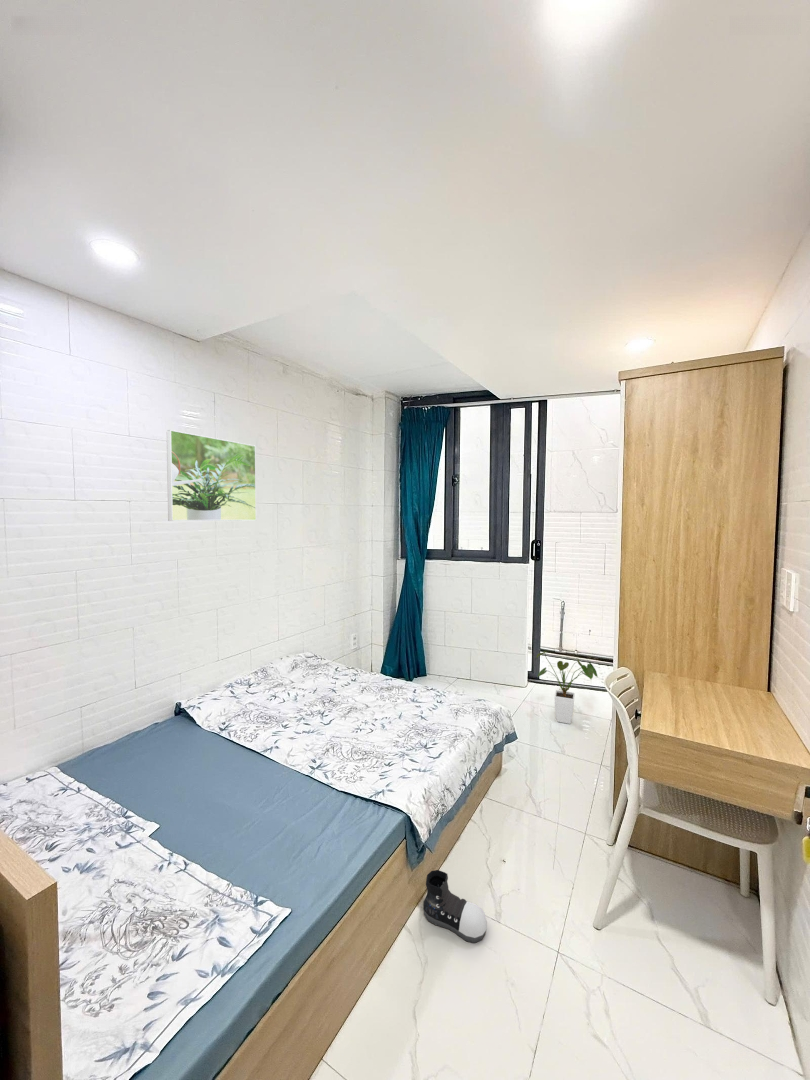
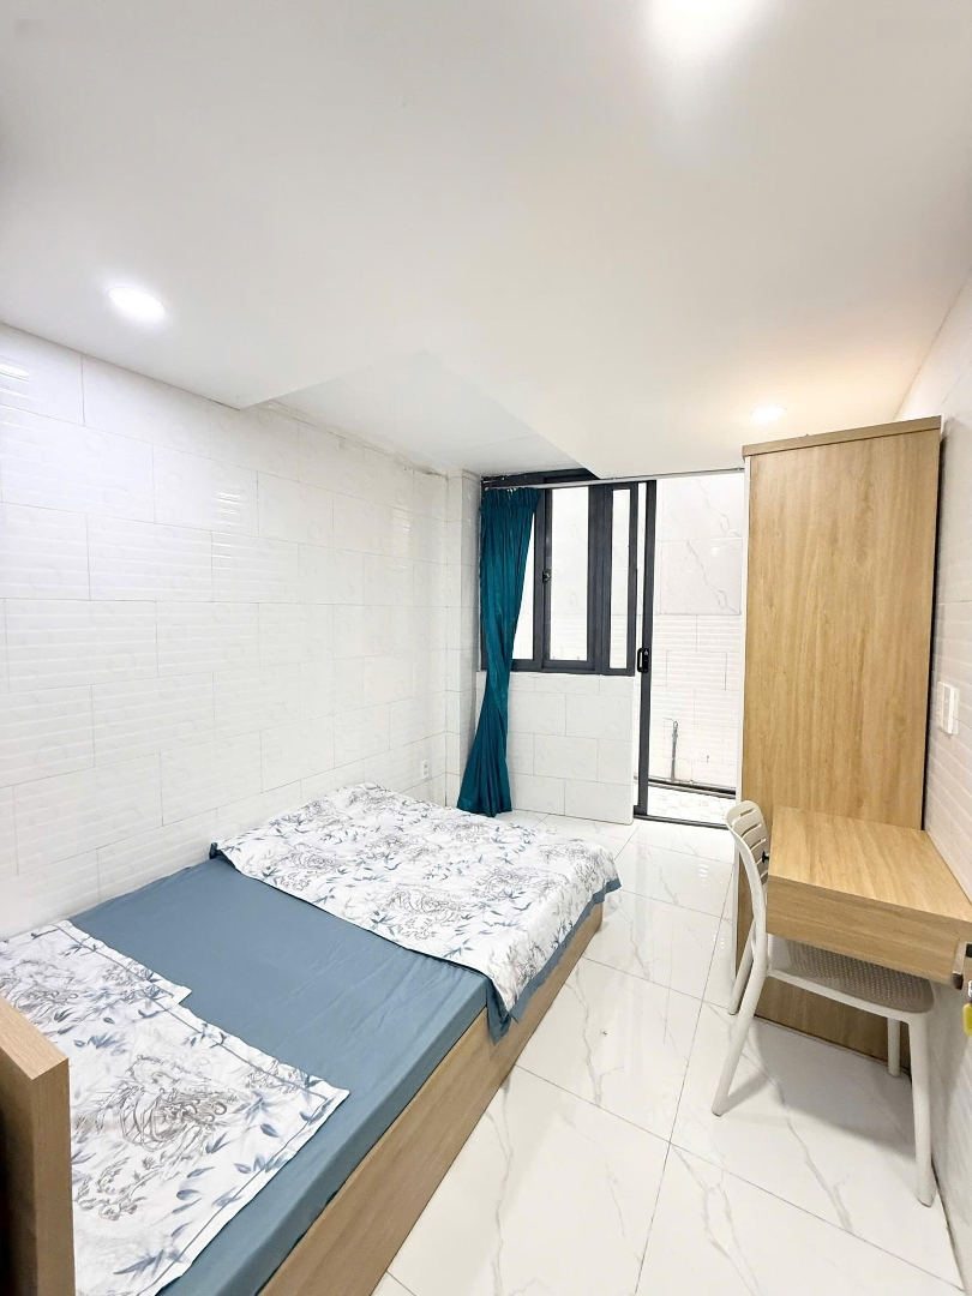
- shoe (454, 901)
- house plant (565, 689)
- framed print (215, 479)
